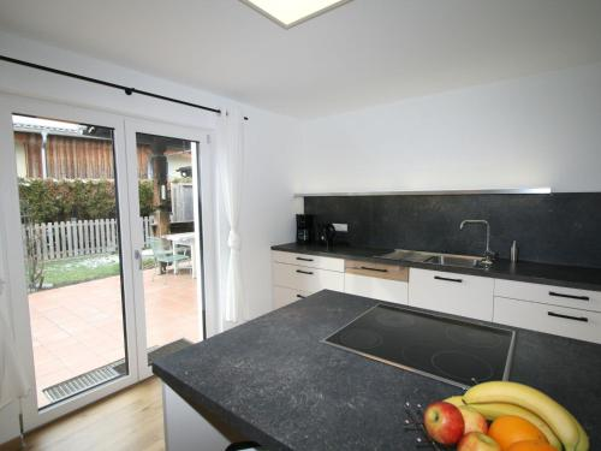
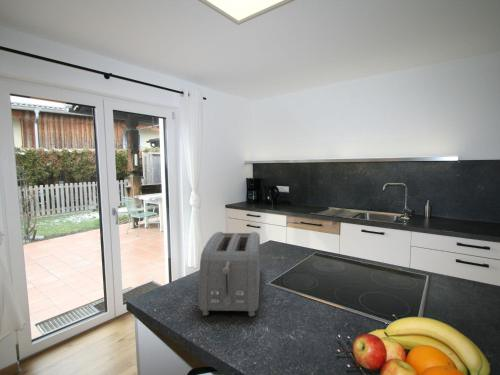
+ toaster (233, 264)
